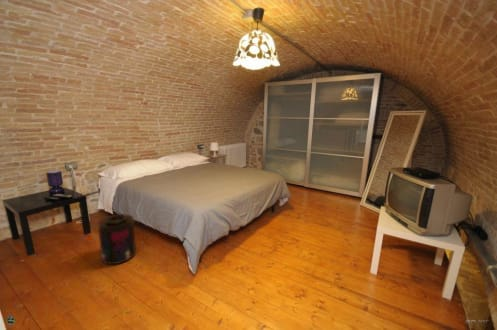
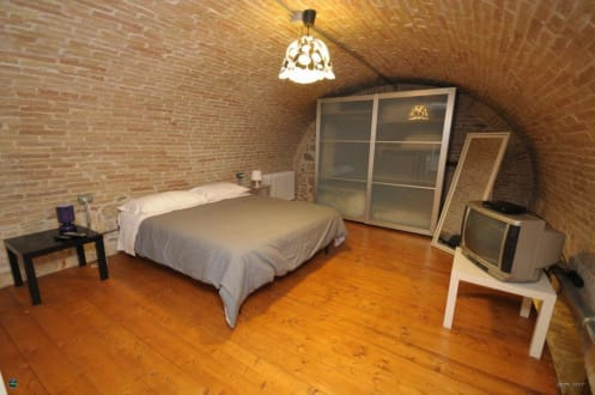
- supplement container (117, 237)
